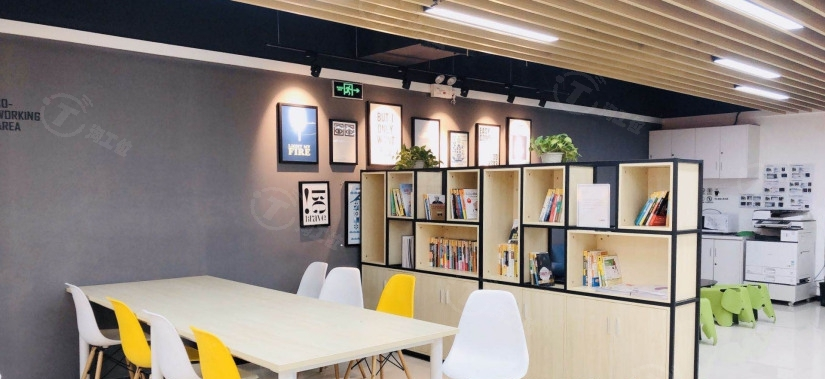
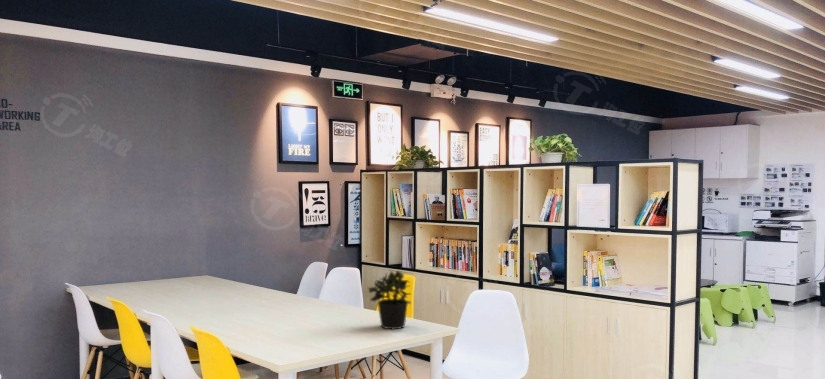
+ potted plant (393, 298)
